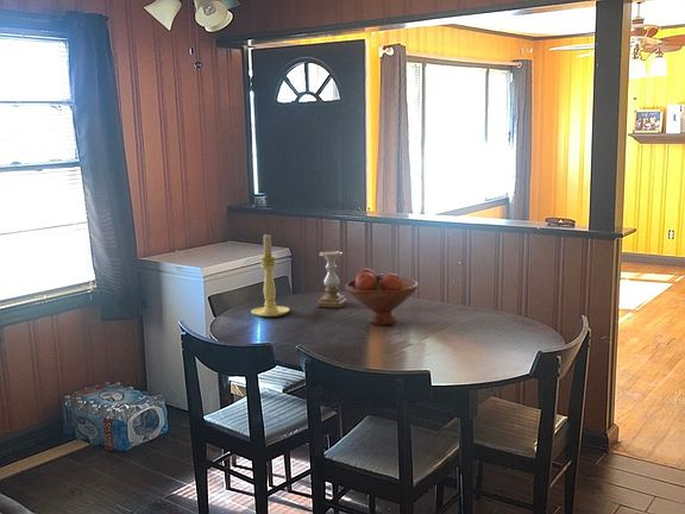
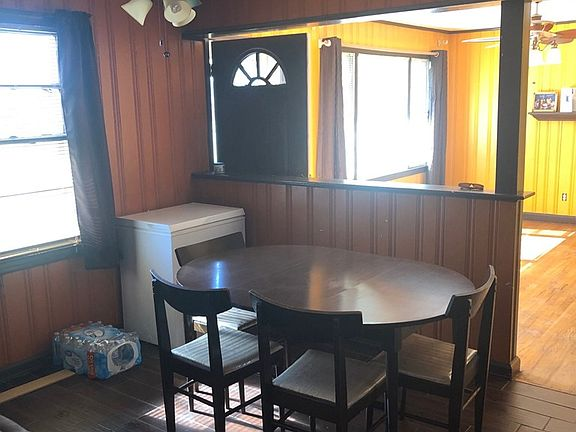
- fruit bowl (381, 295)
- candle holder (331, 278)
- candle holder (268, 272)
